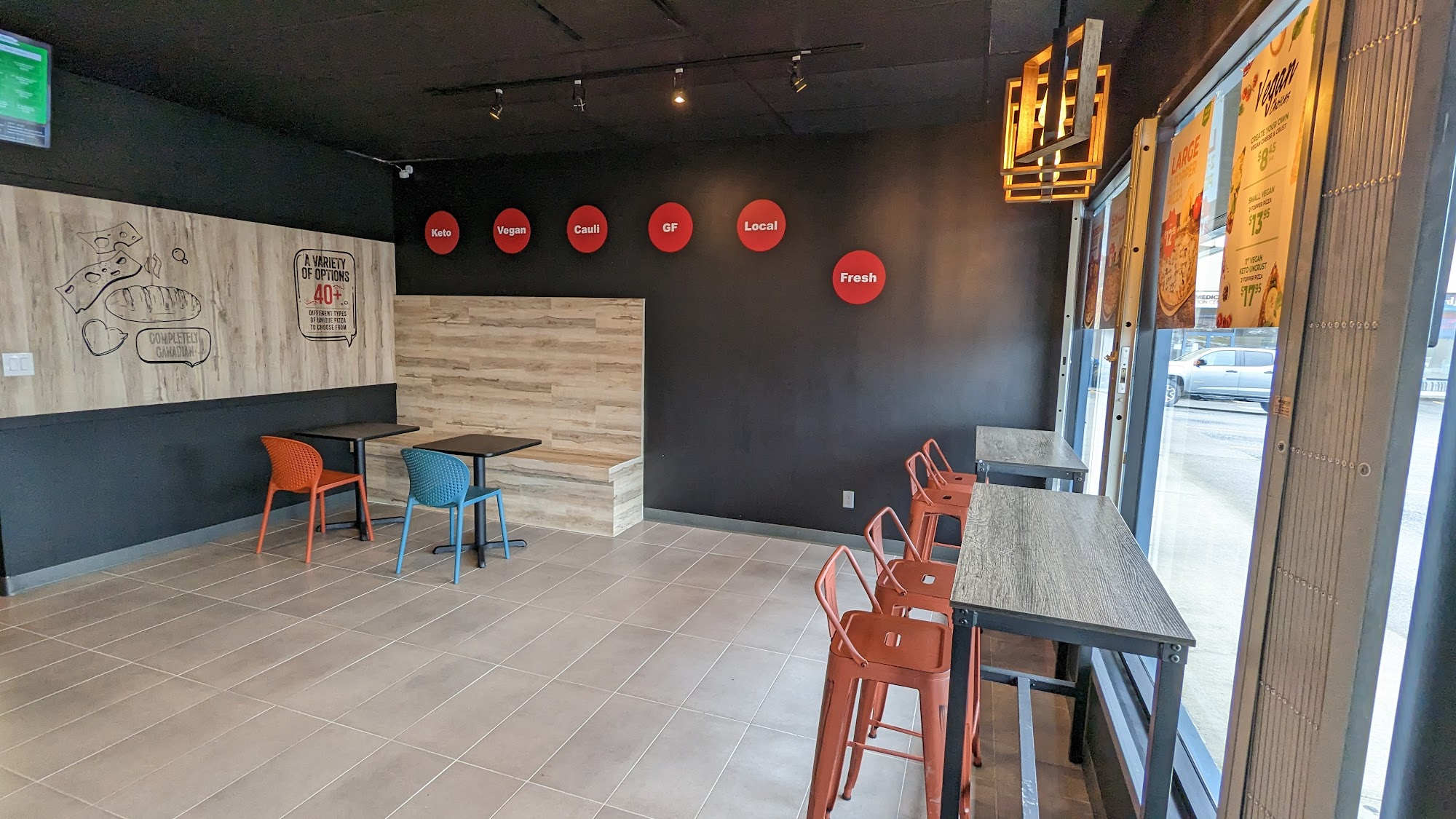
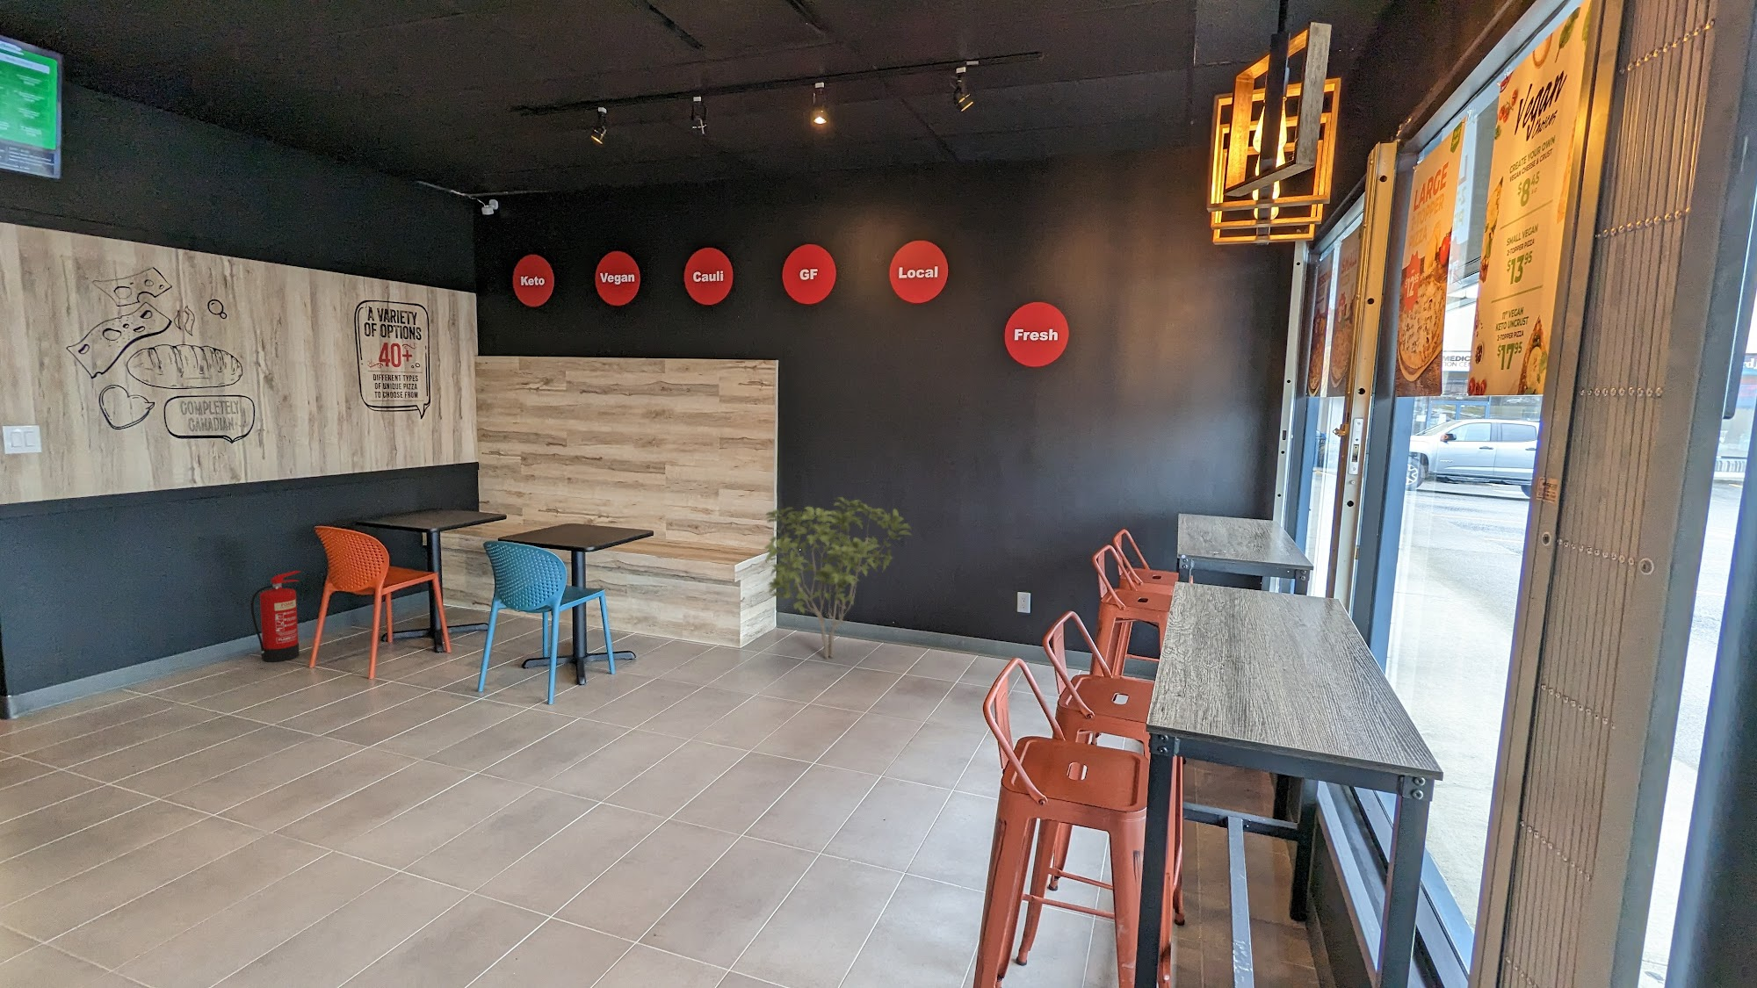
+ shrub (833, 578)
+ fire extinguisher (276, 616)
